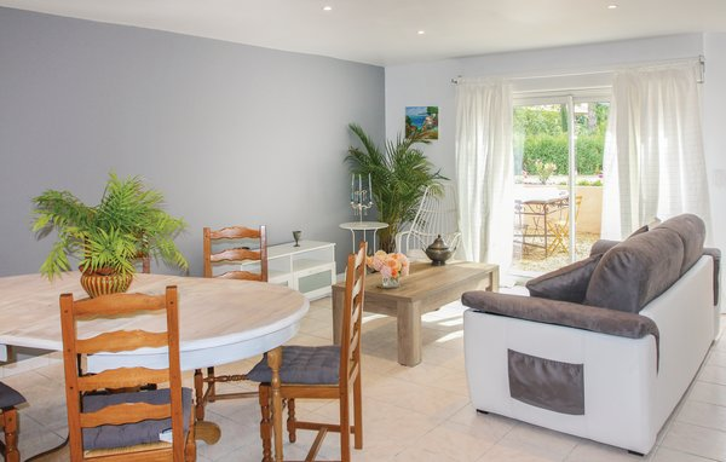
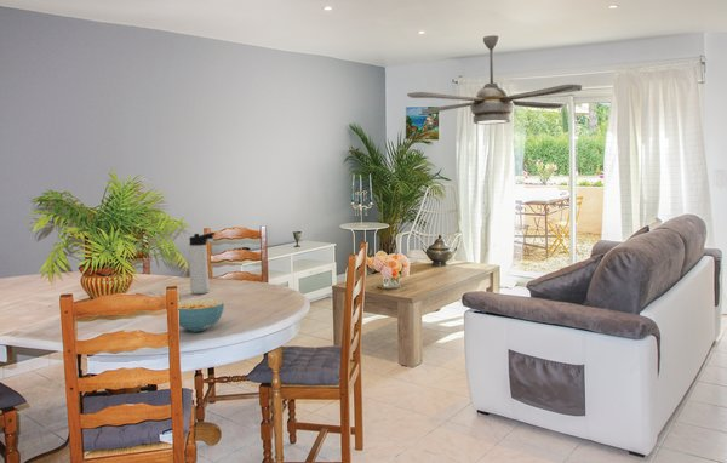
+ thermos bottle (202, 262)
+ cereal bowl (198, 316)
+ ceiling fan (491, 80)
